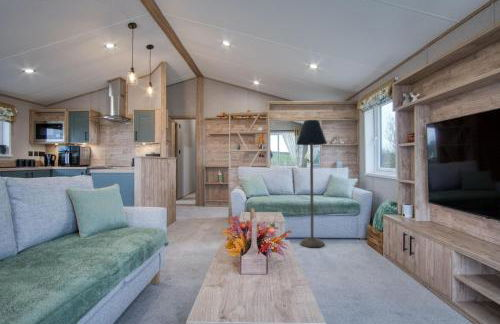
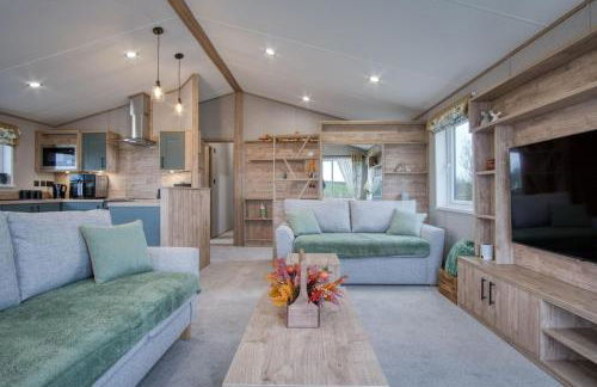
- floor lamp (311, 182)
